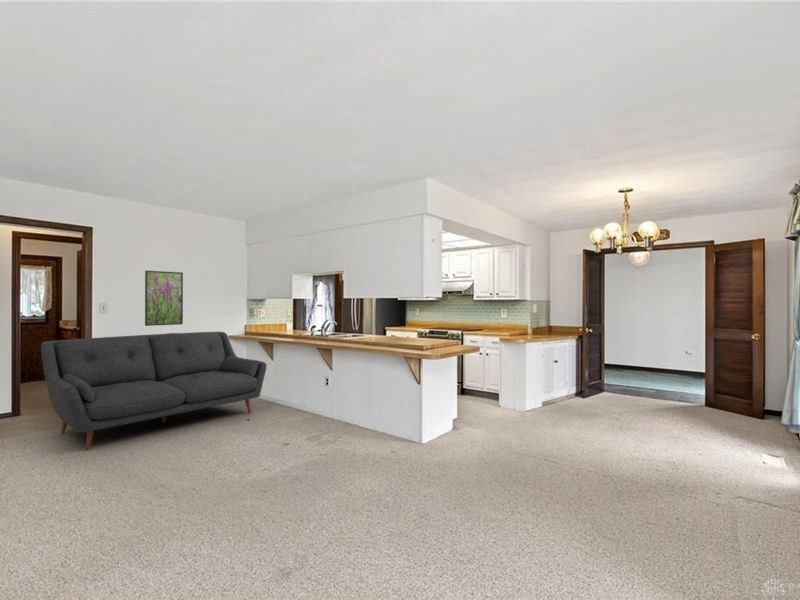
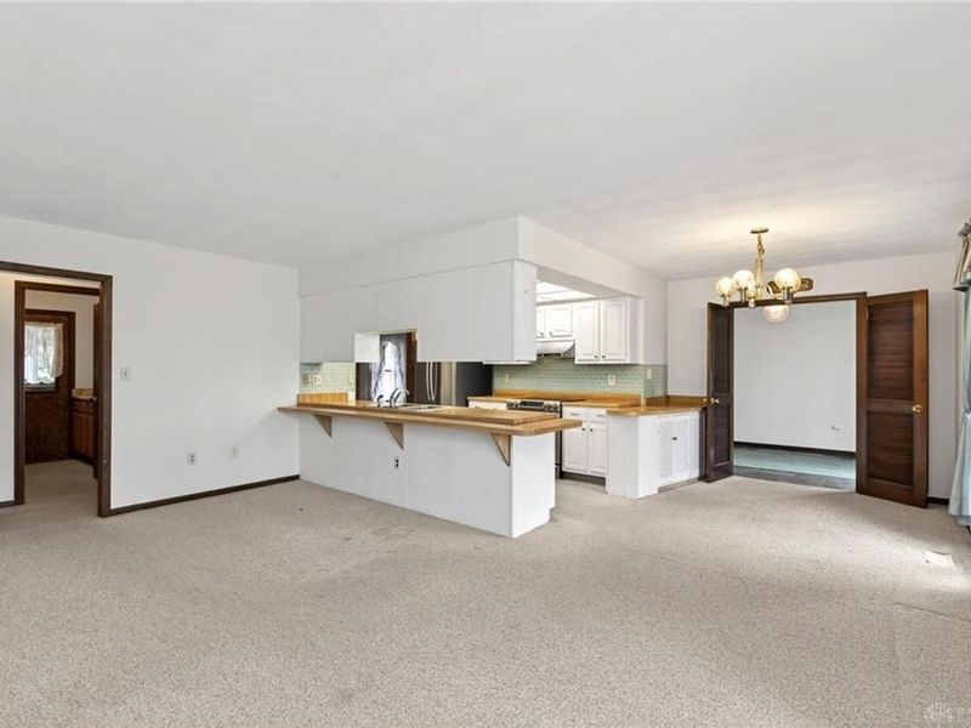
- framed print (164, 298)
- sofa (163, 378)
